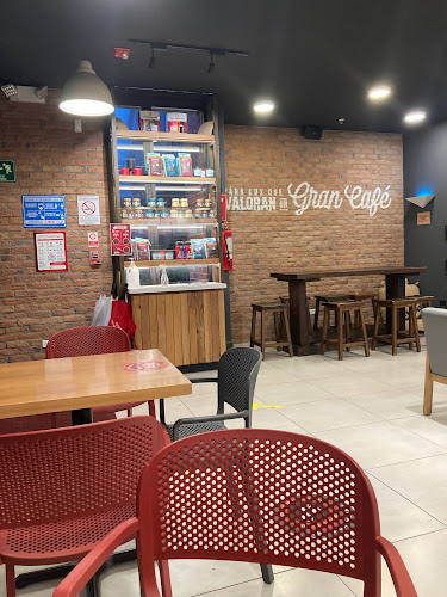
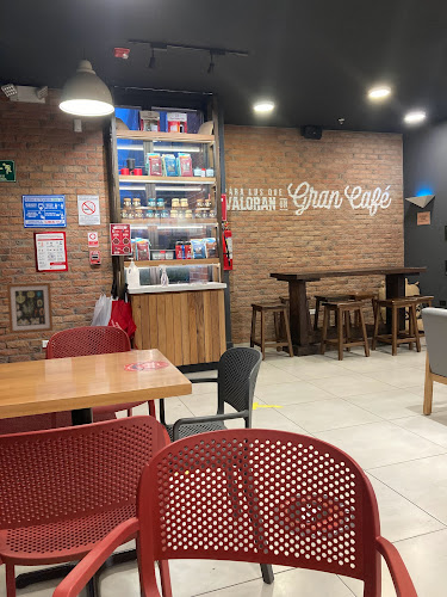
+ wall art (30, 307)
